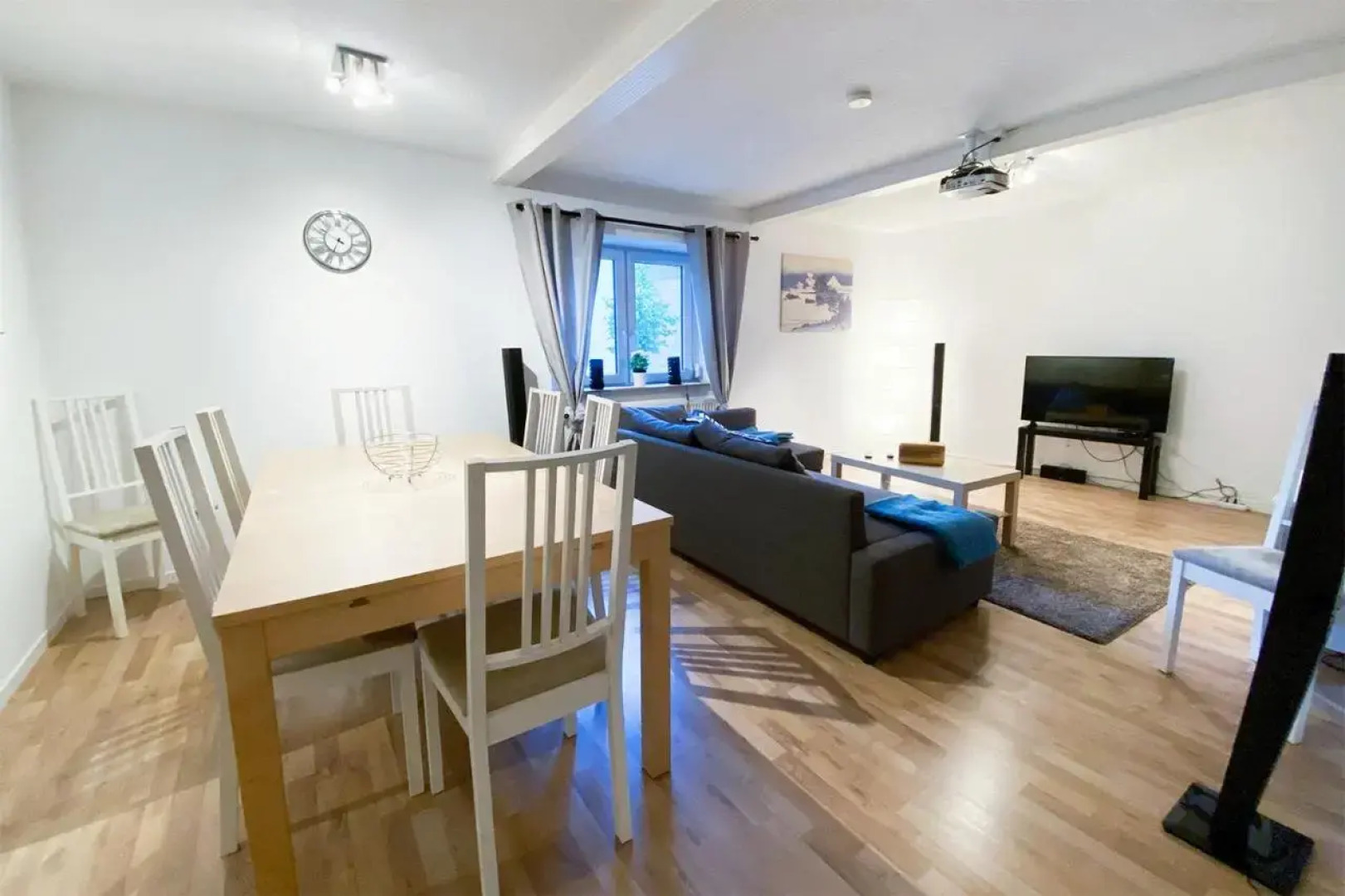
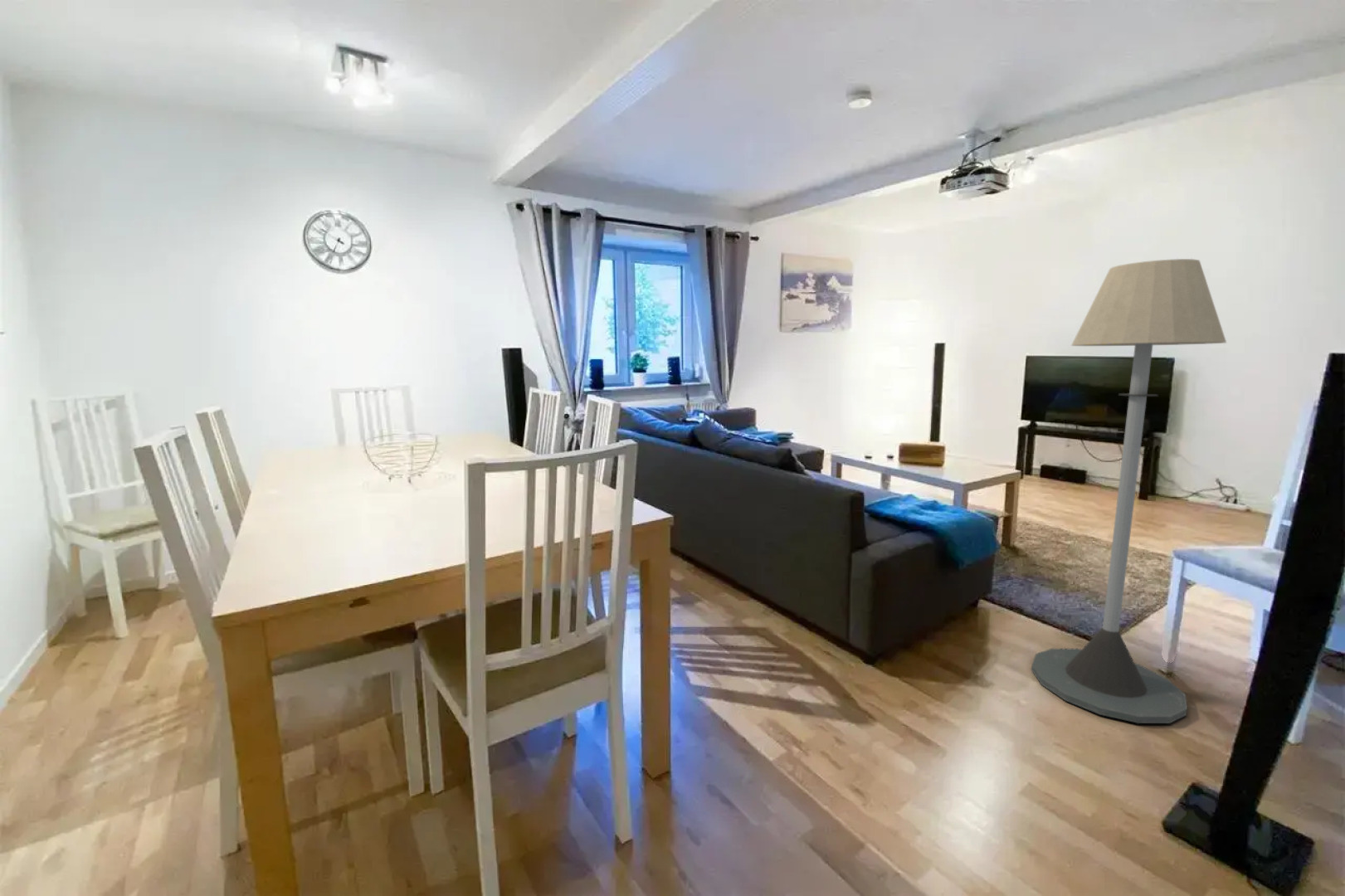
+ floor lamp (1127, 487)
